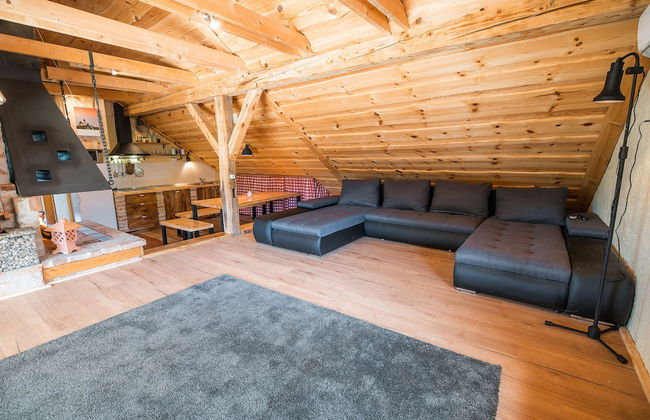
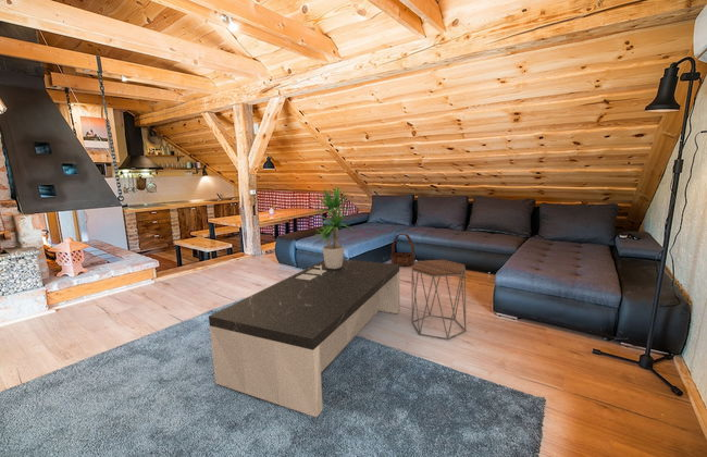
+ basket (402, 252)
+ side table (437, 296)
+ coffee table (324, 308)
+ potted plant (335, 226)
